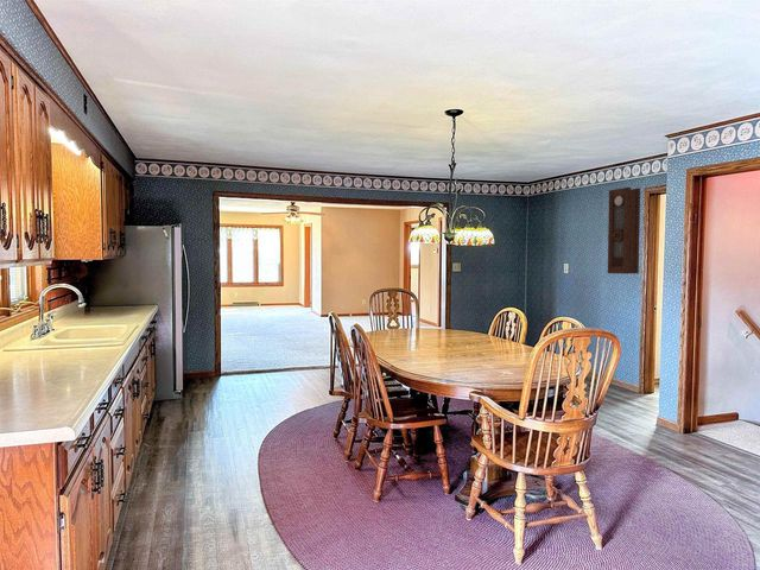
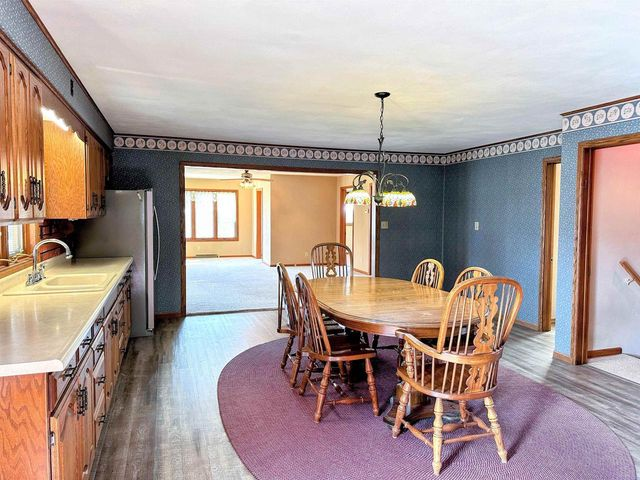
- pendulum clock (620, 232)
